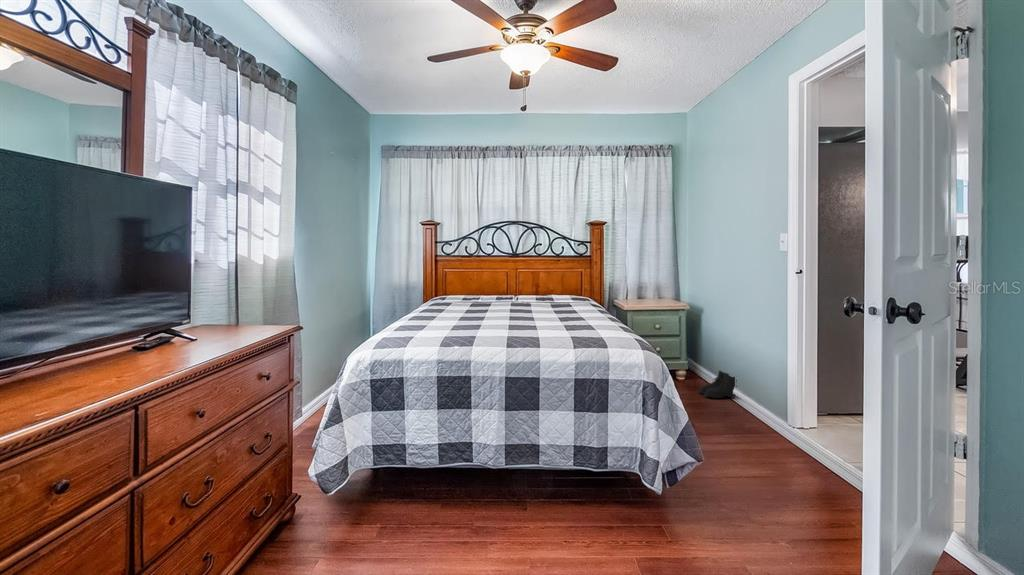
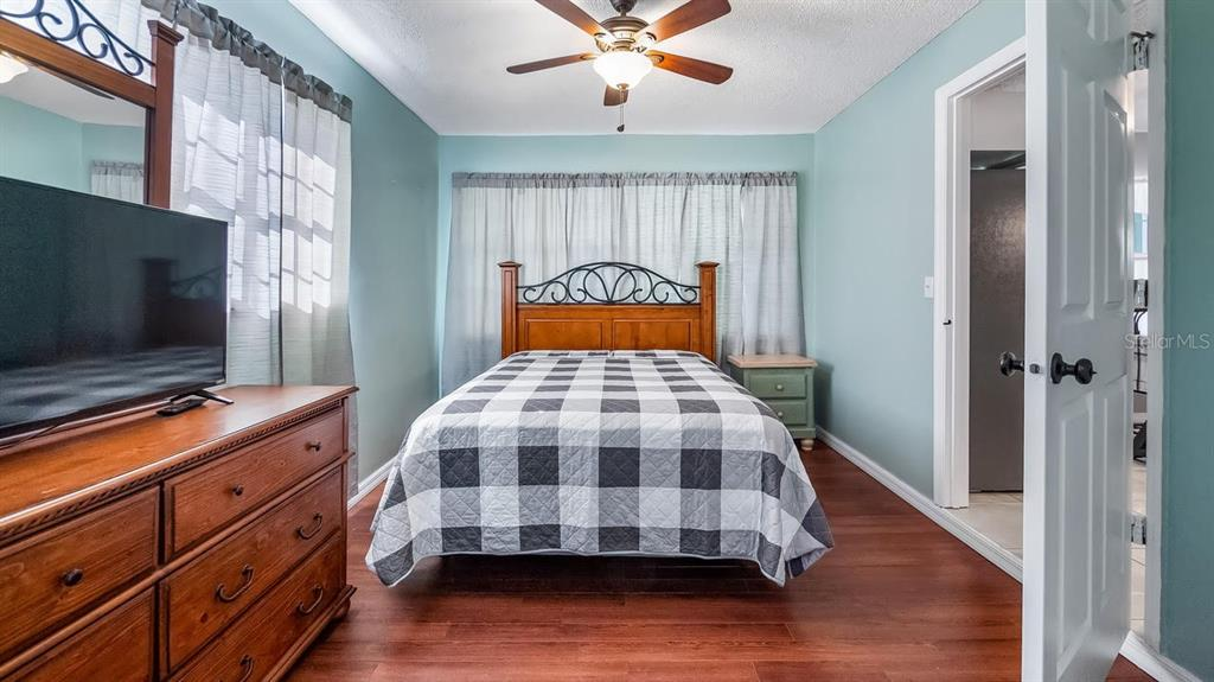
- boots (717, 383)
